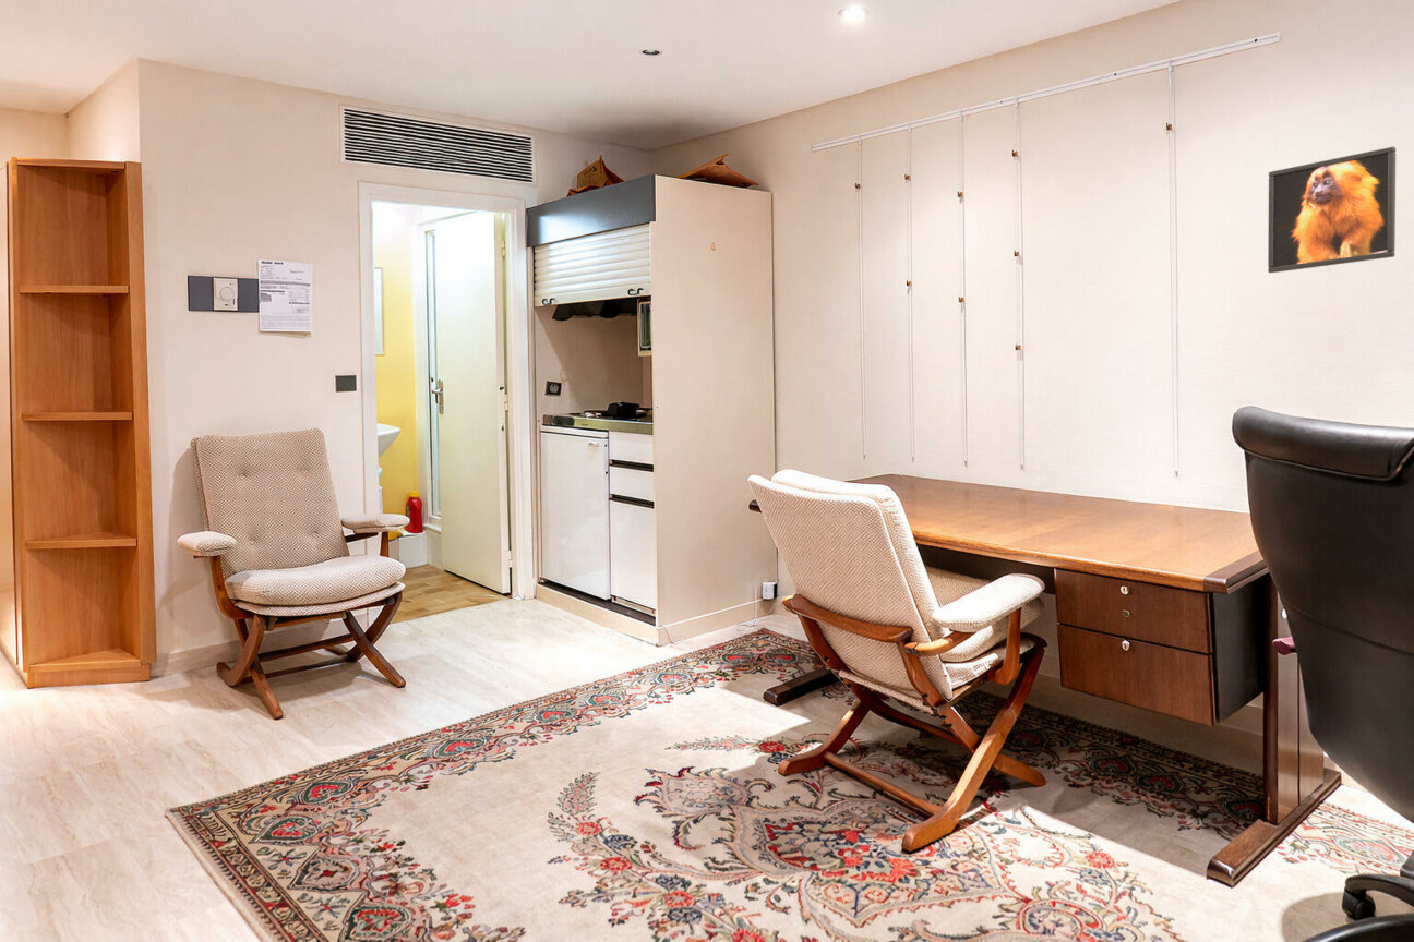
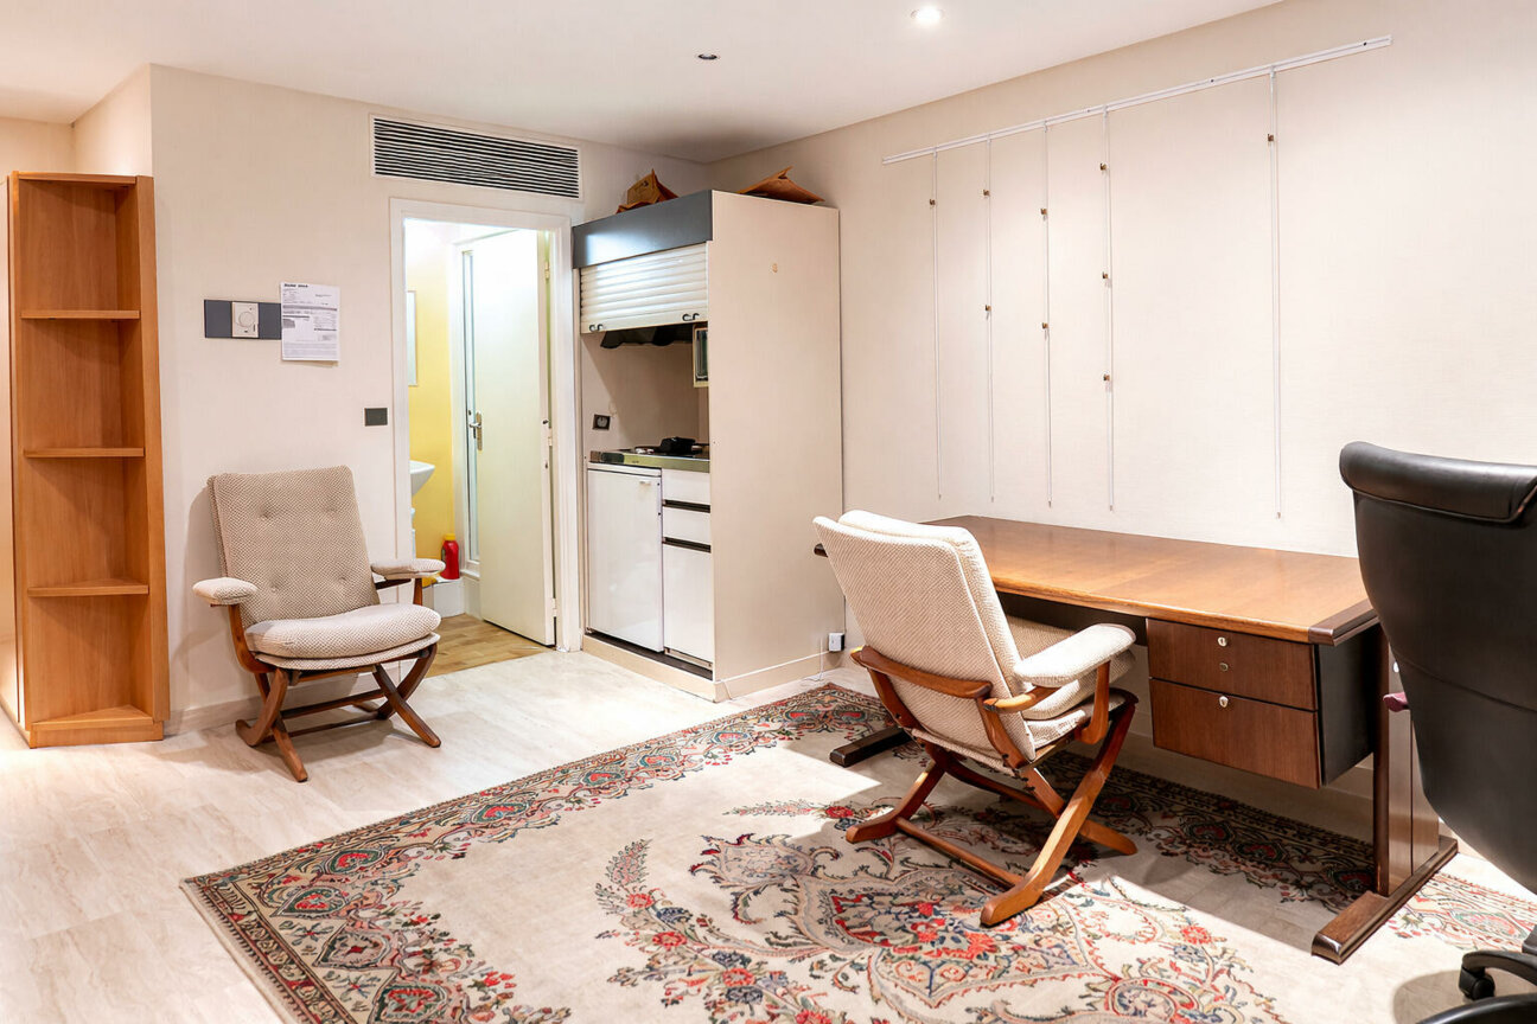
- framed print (1329, 213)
